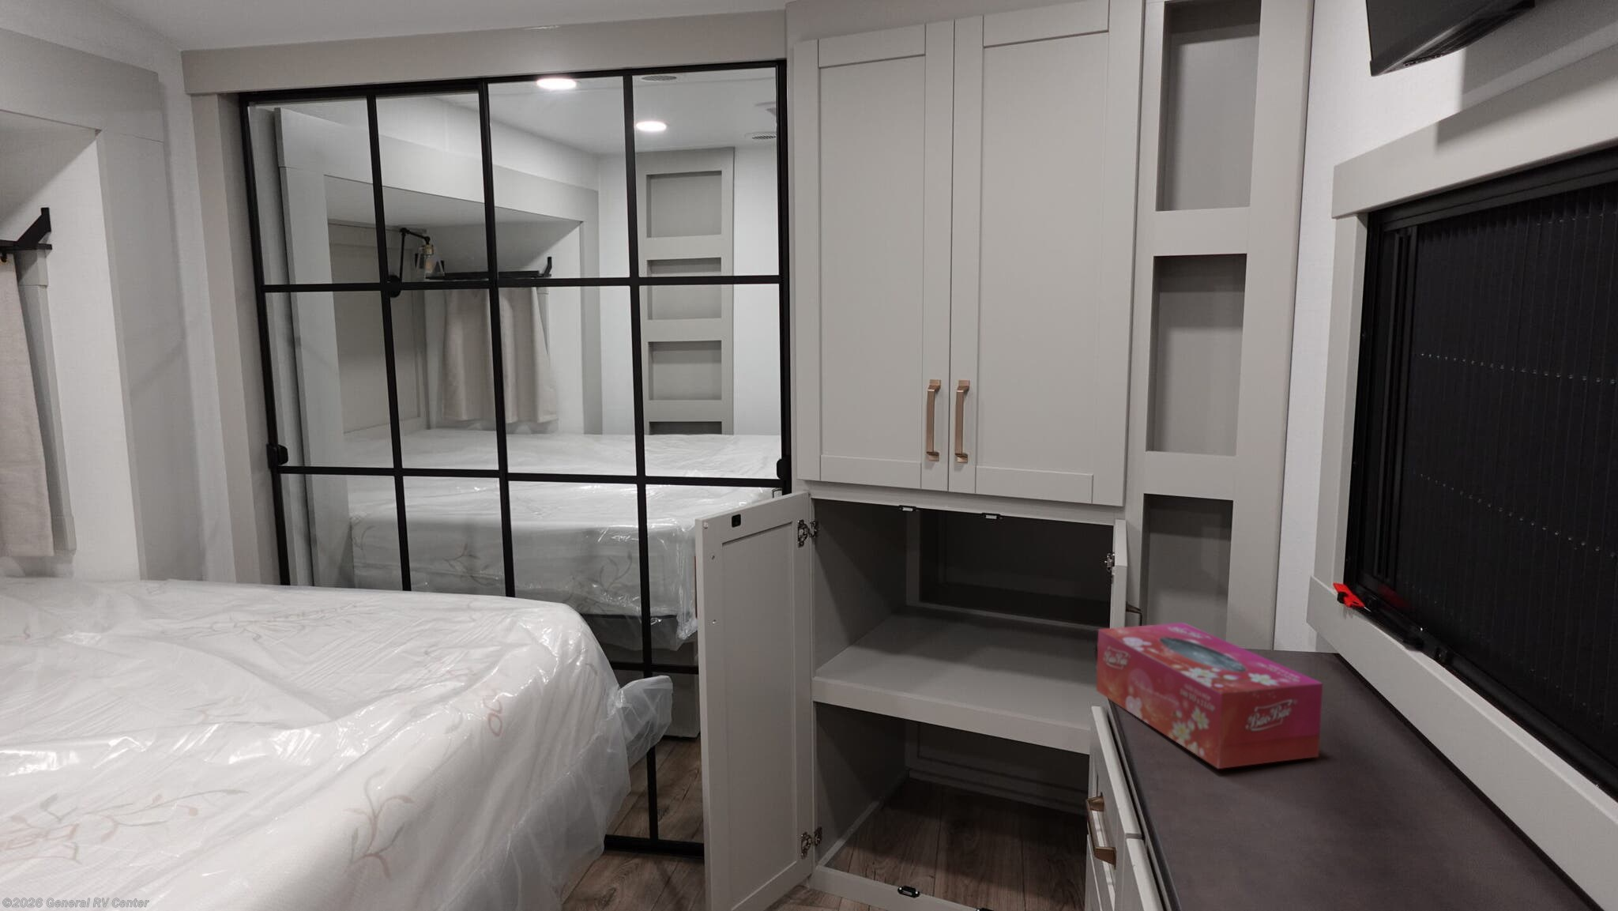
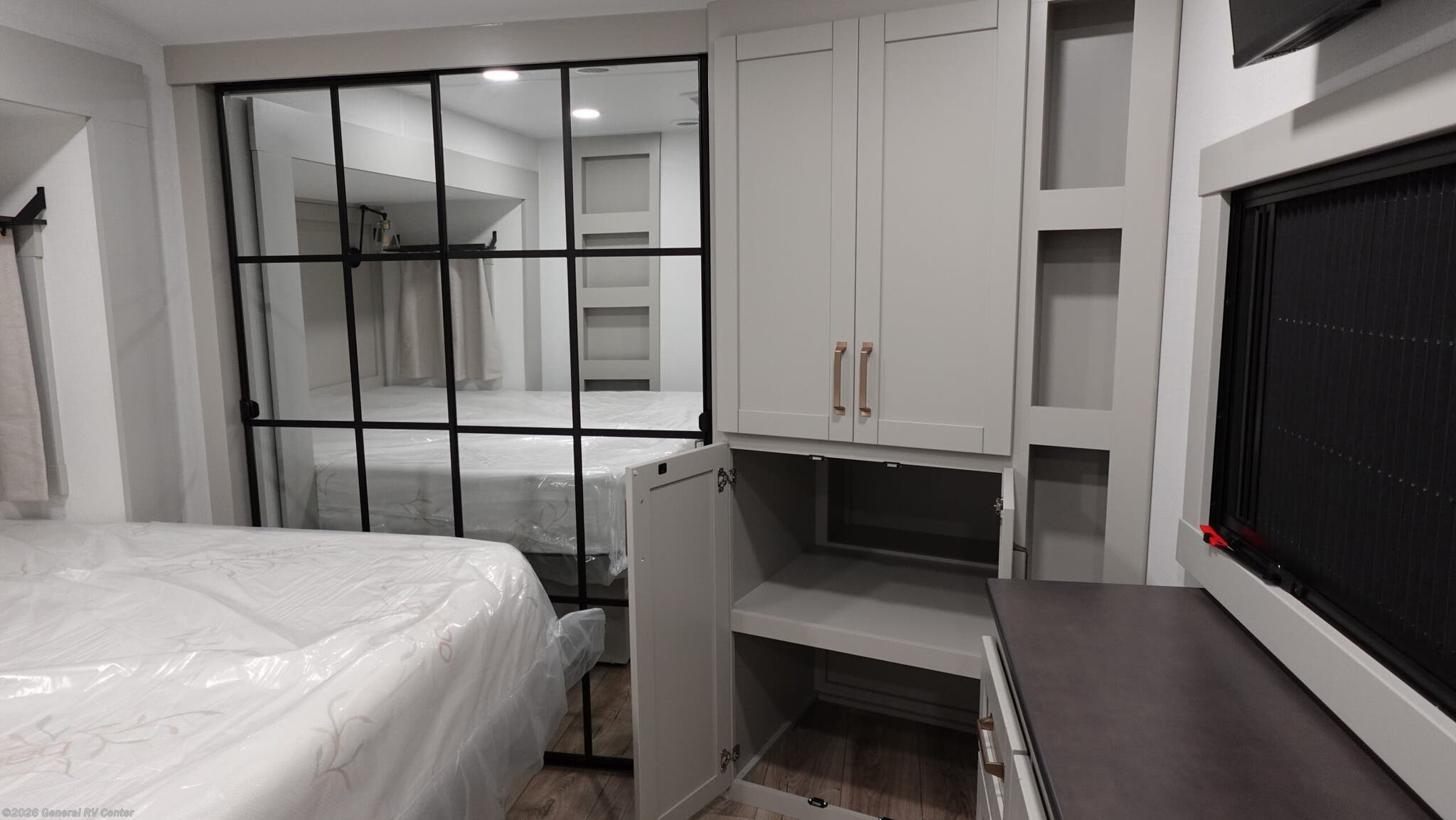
- tissue box (1198, 688)
